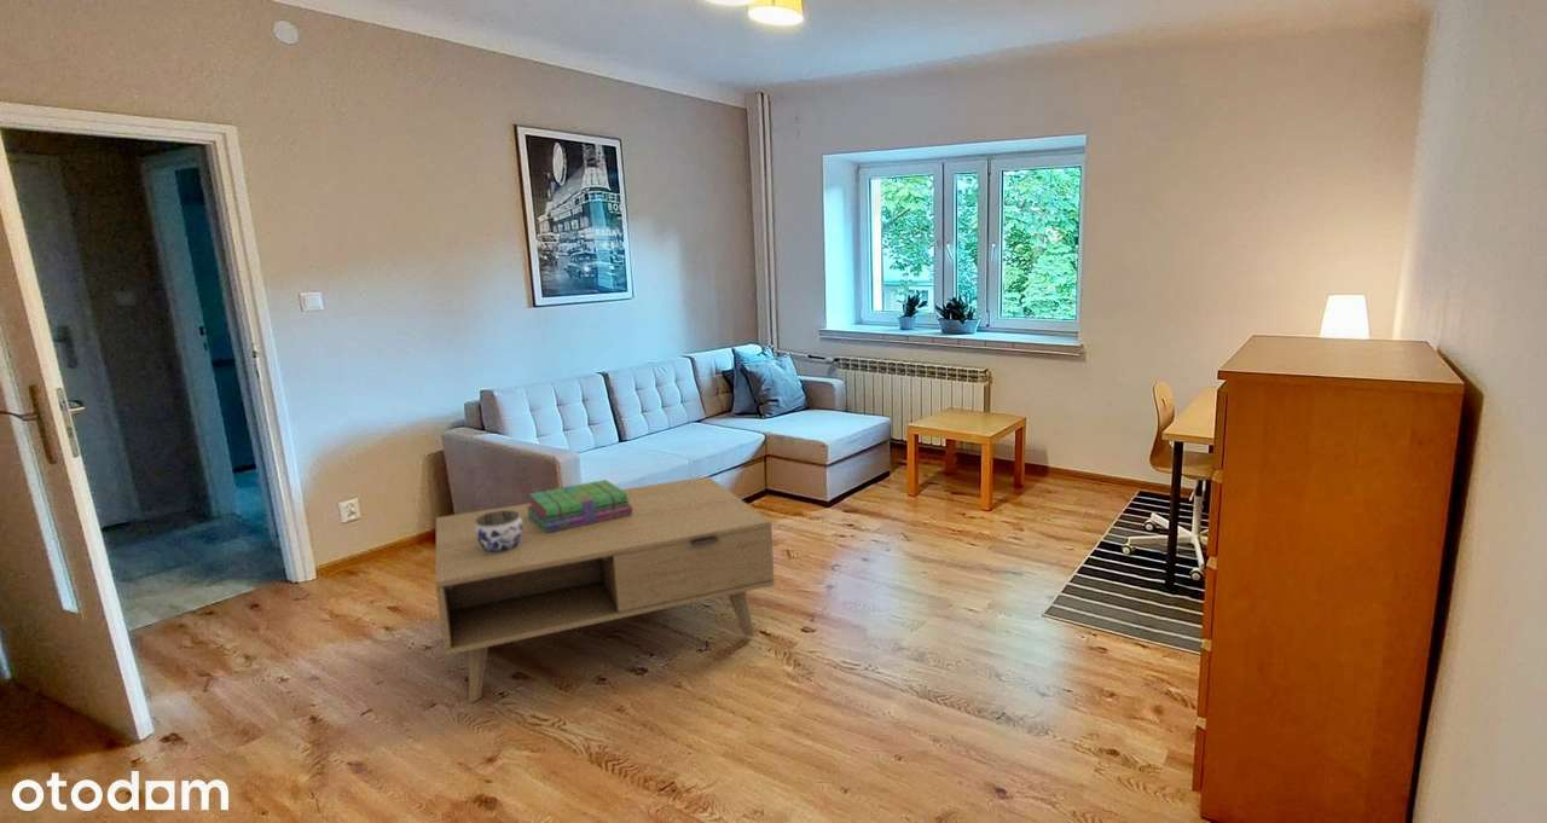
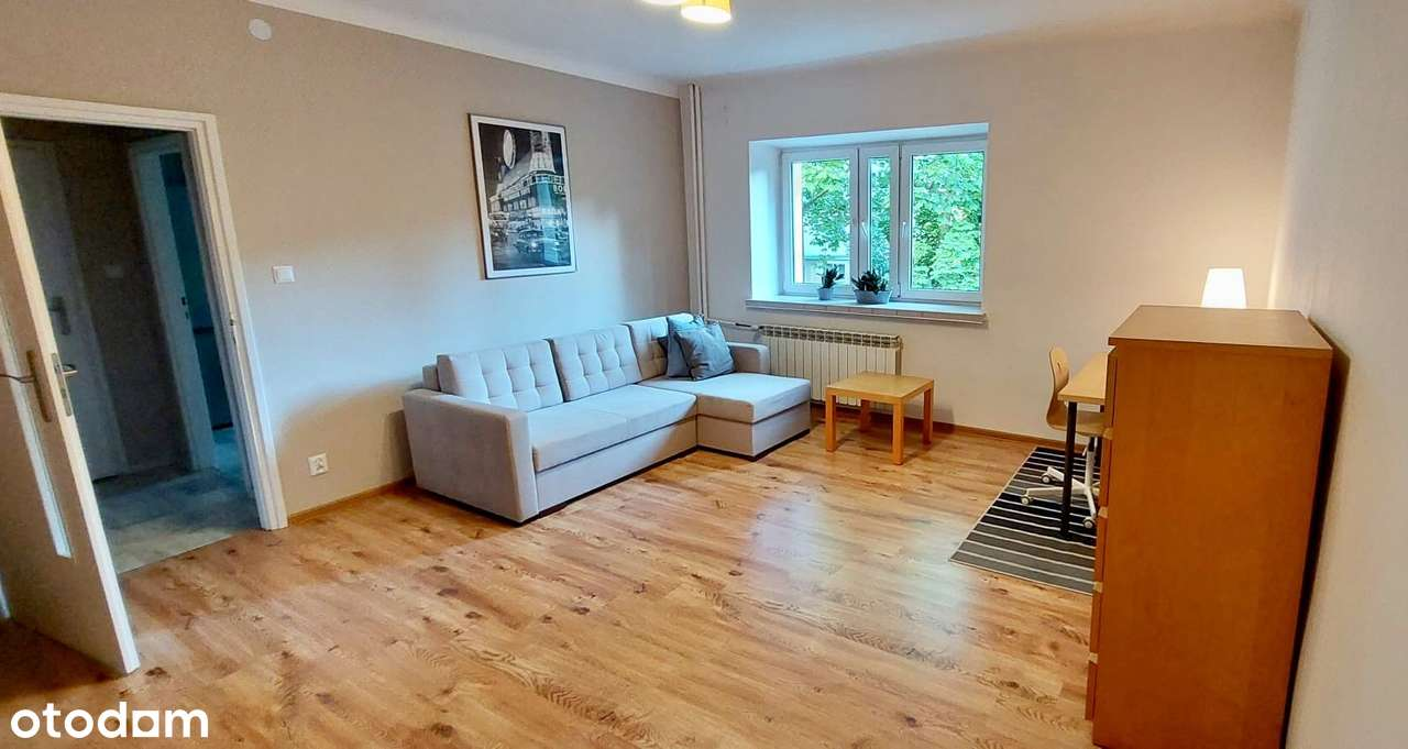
- coffee table (603, 578)
- stack of books (578, 504)
- jar (499, 531)
